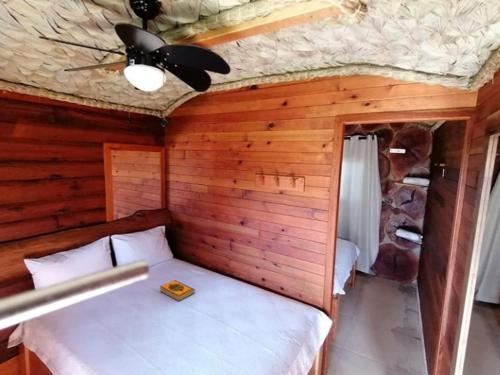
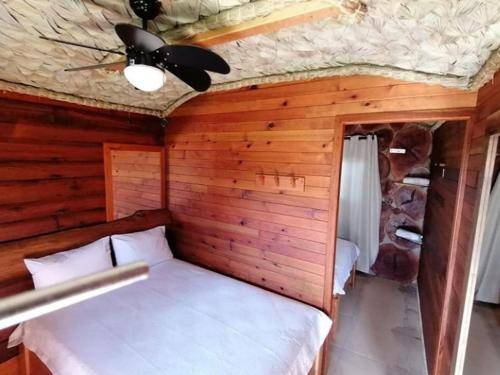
- hardback book (177, 289)
